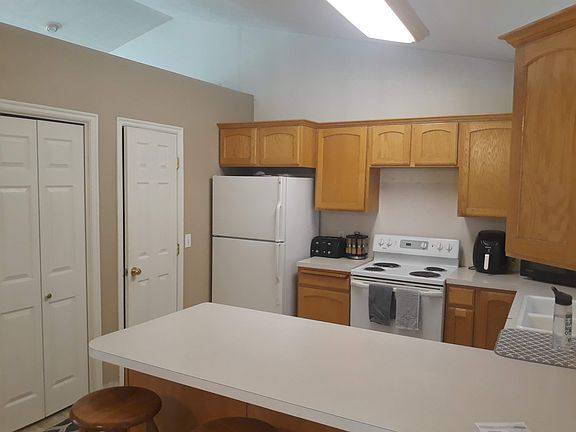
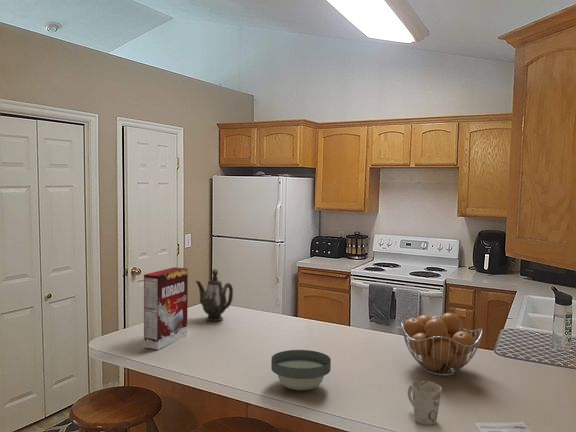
+ cereal box (166, 306)
+ fruit basket (440, 342)
+ teapot (213, 294)
+ bowl (300, 372)
+ mug (421, 400)
